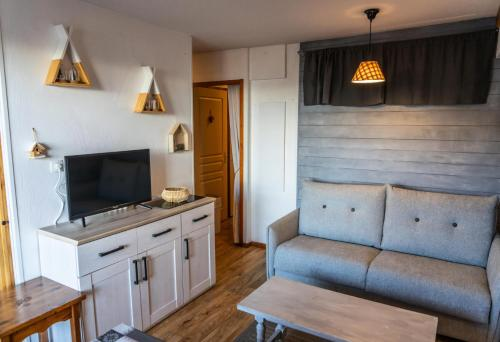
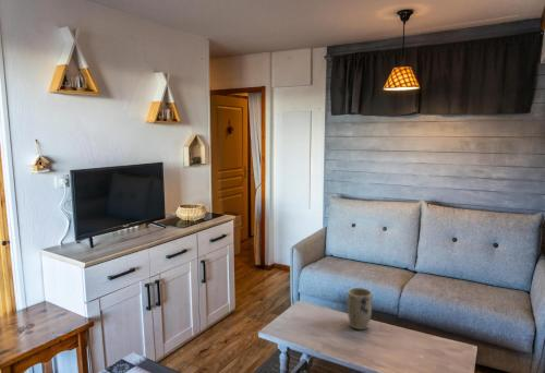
+ plant pot (359, 309)
